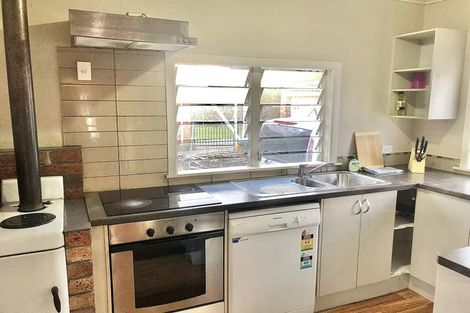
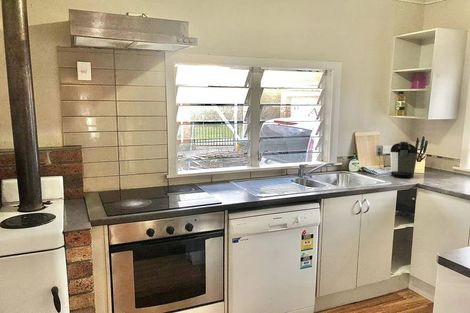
+ coffee maker (395, 158)
